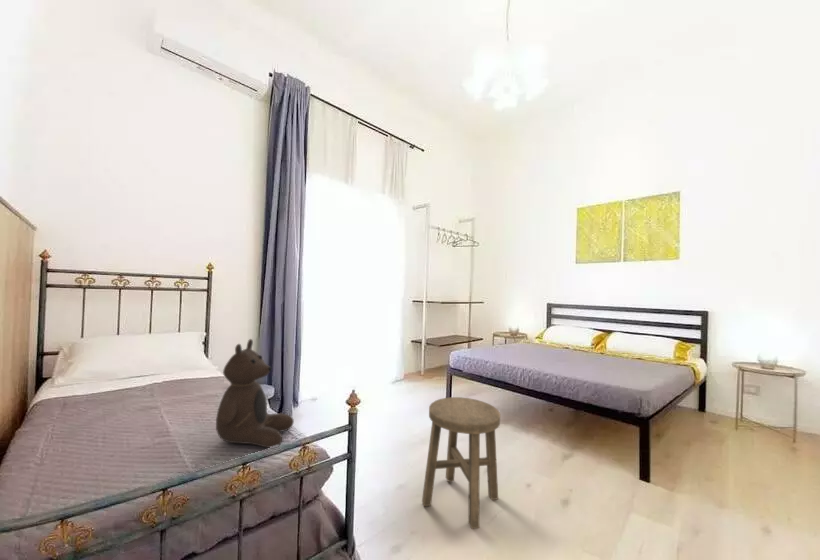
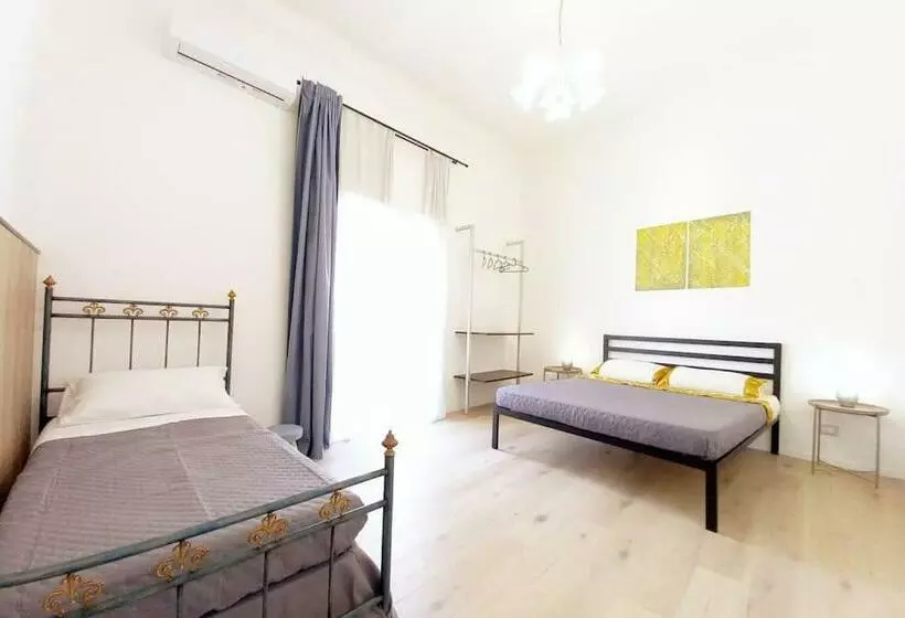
- stool (461, 455)
- teddy bear (257, 390)
